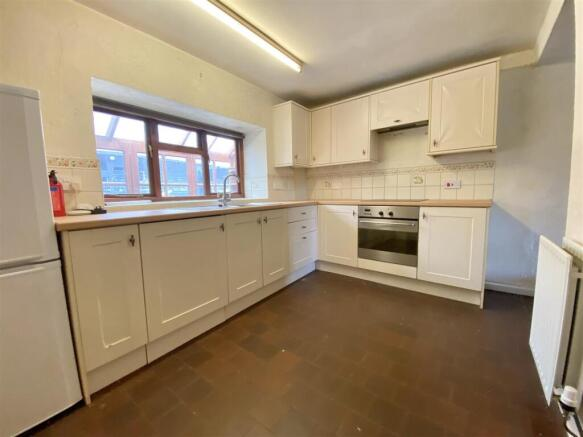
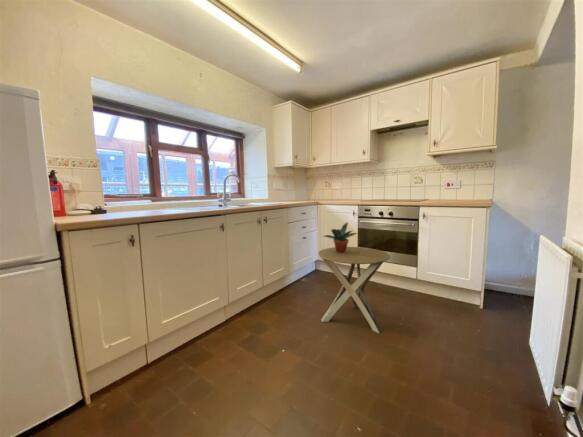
+ side table (352, 285)
+ potted plant (340, 237)
